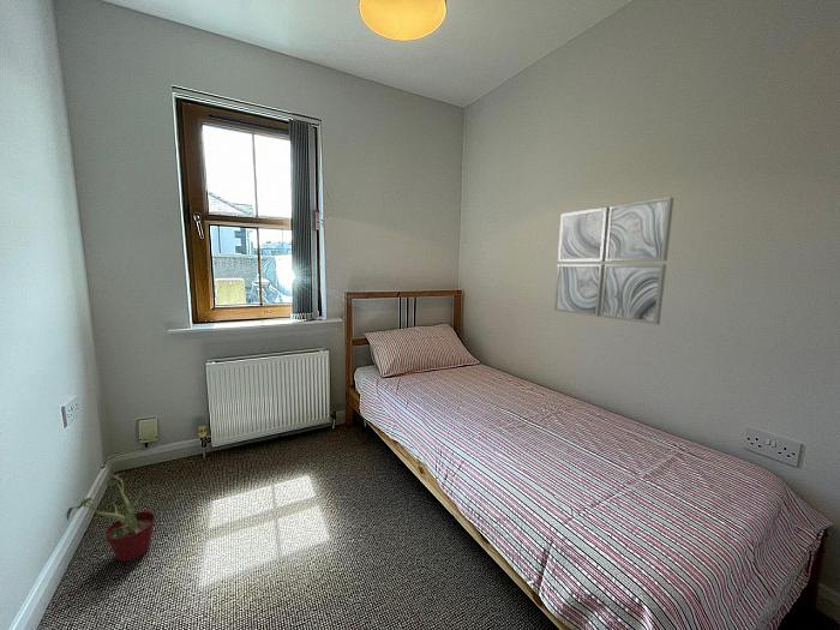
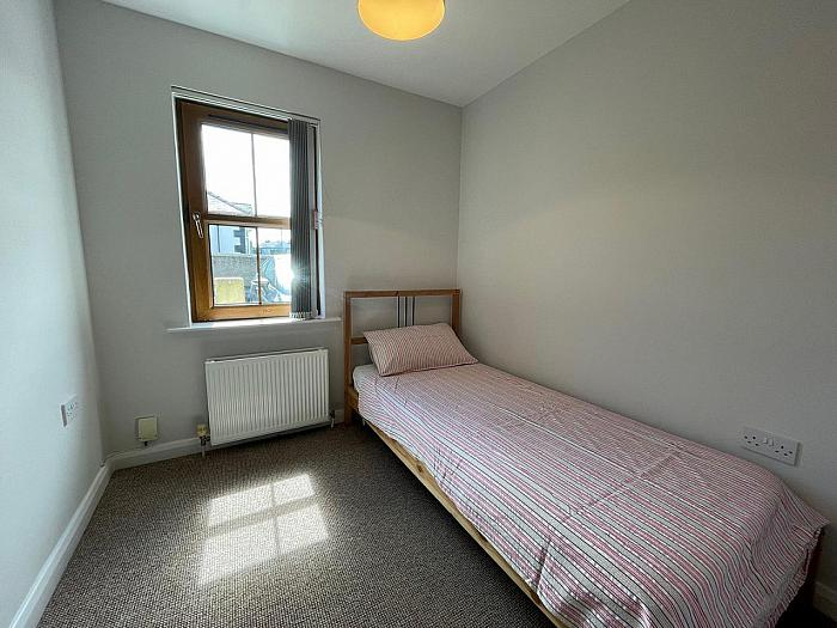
- wall art (605, 264)
- potted plant (110, 516)
